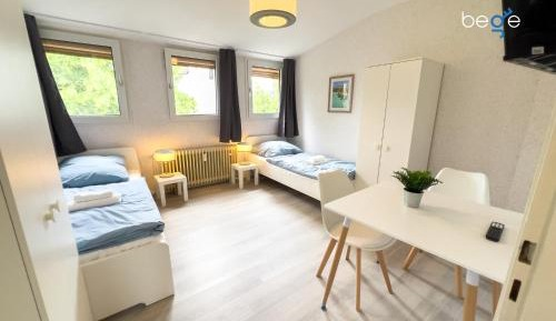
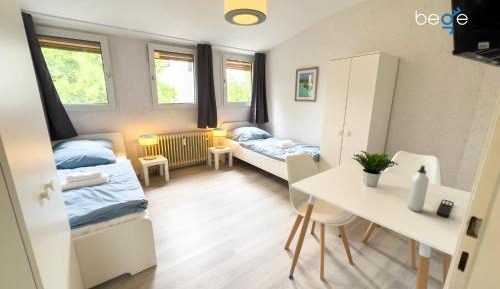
+ water bottle (418, 187)
